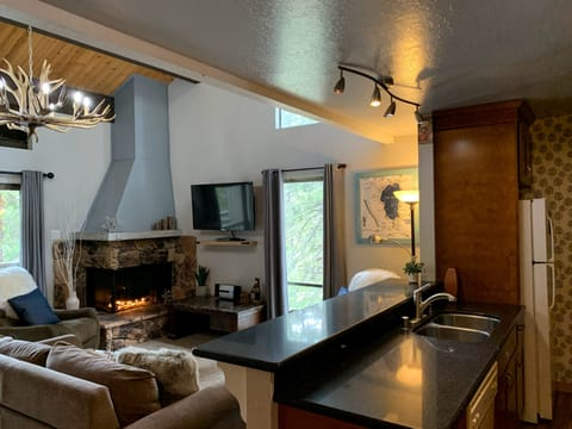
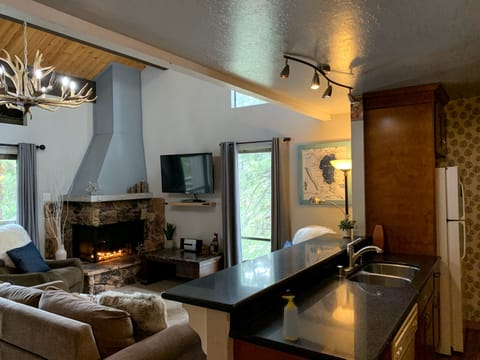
+ soap bottle (291, 317)
